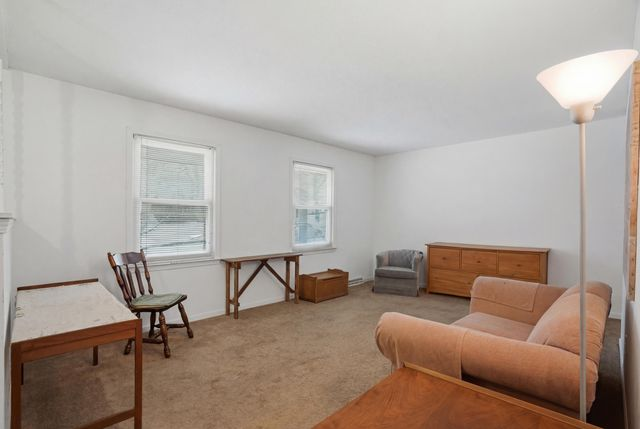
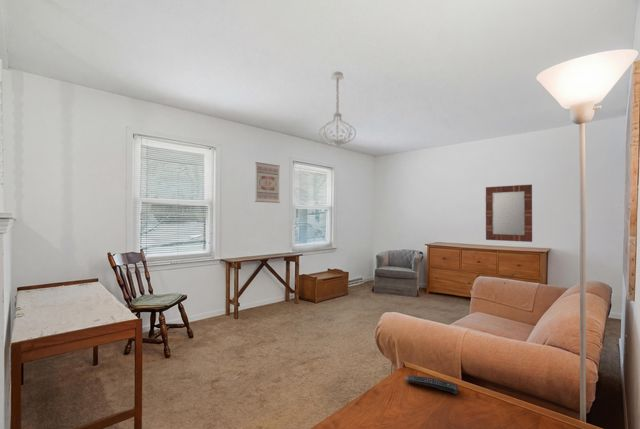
+ ceiling light fixture (337, 110)
+ wall art (267, 183)
+ remote control (430, 382)
+ home mirror (507, 213)
